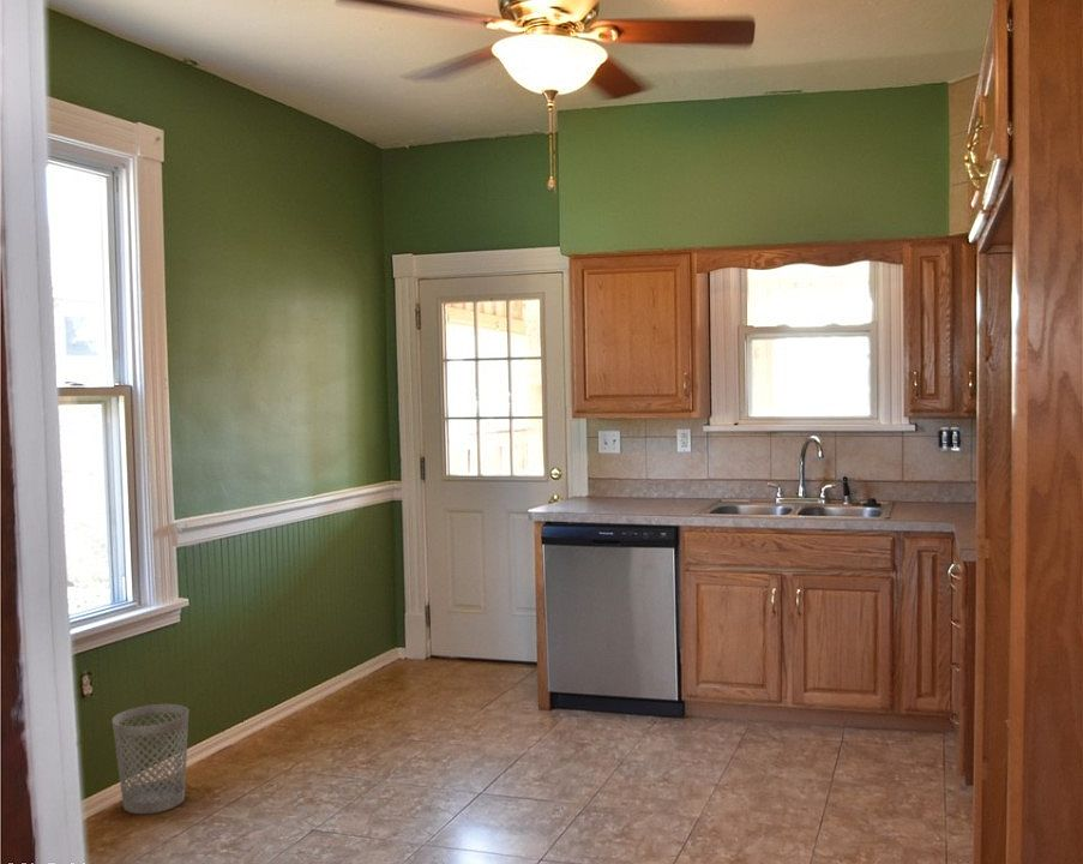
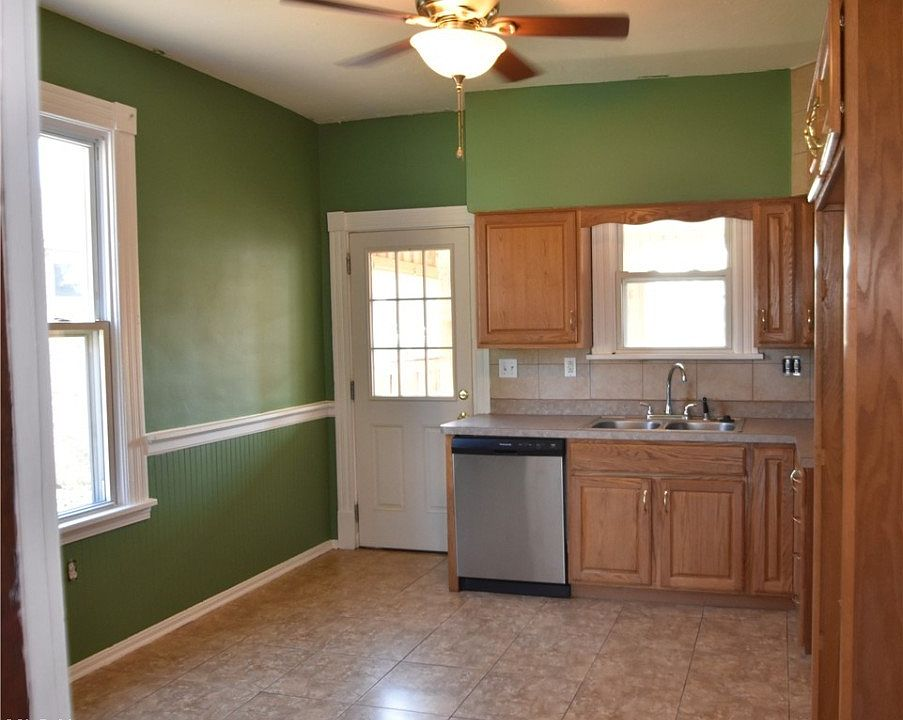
- wastebasket (152, 758)
